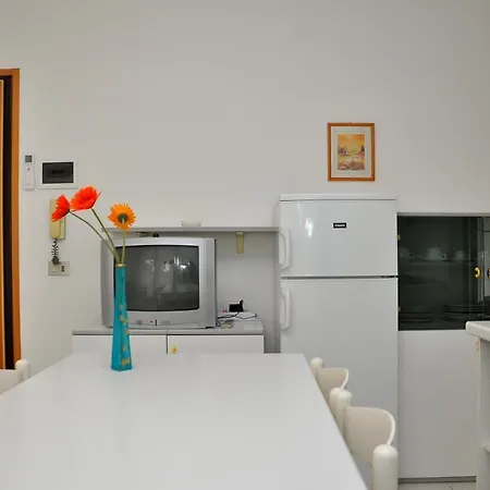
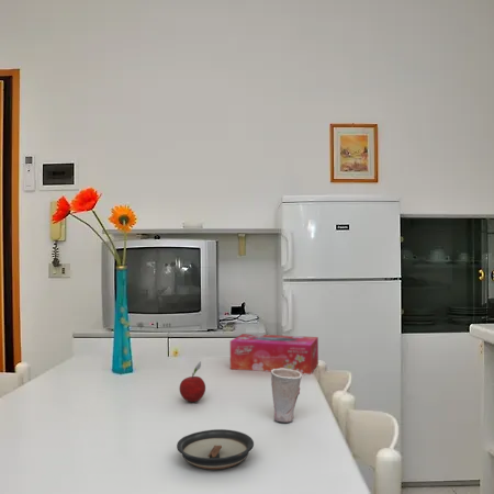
+ cup (287, 395)
+ saucer (215, 452)
+ fruit (192, 382)
+ tissue box (274, 352)
